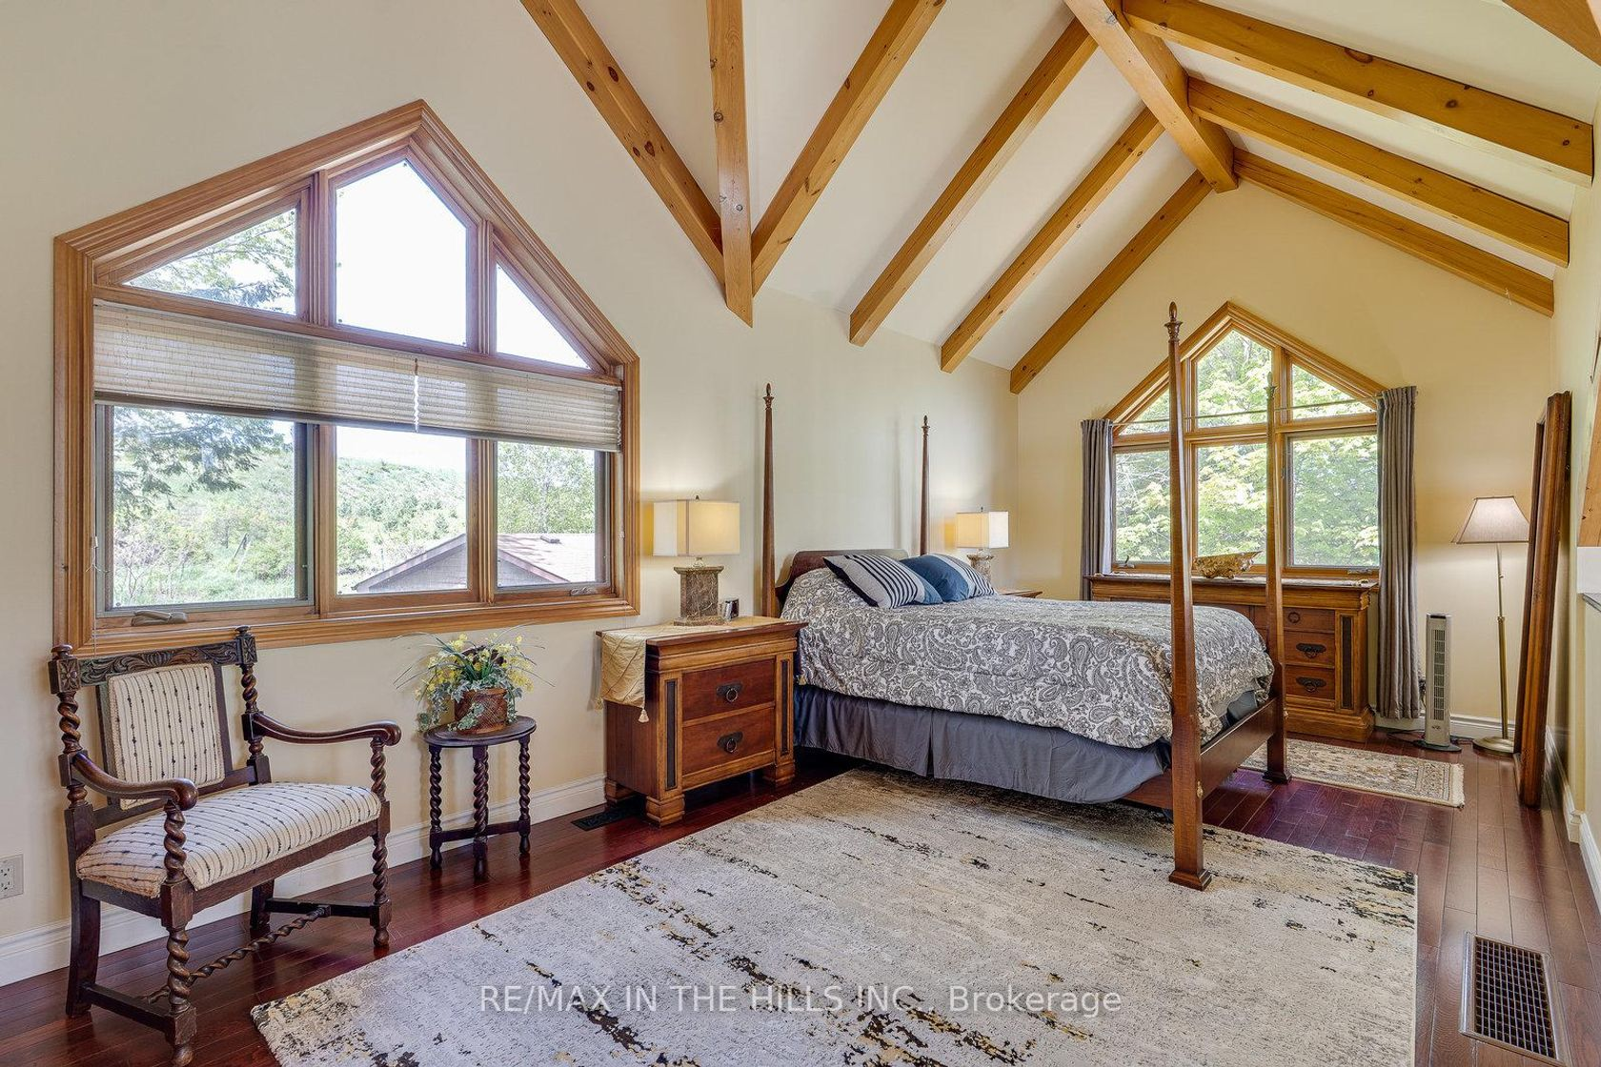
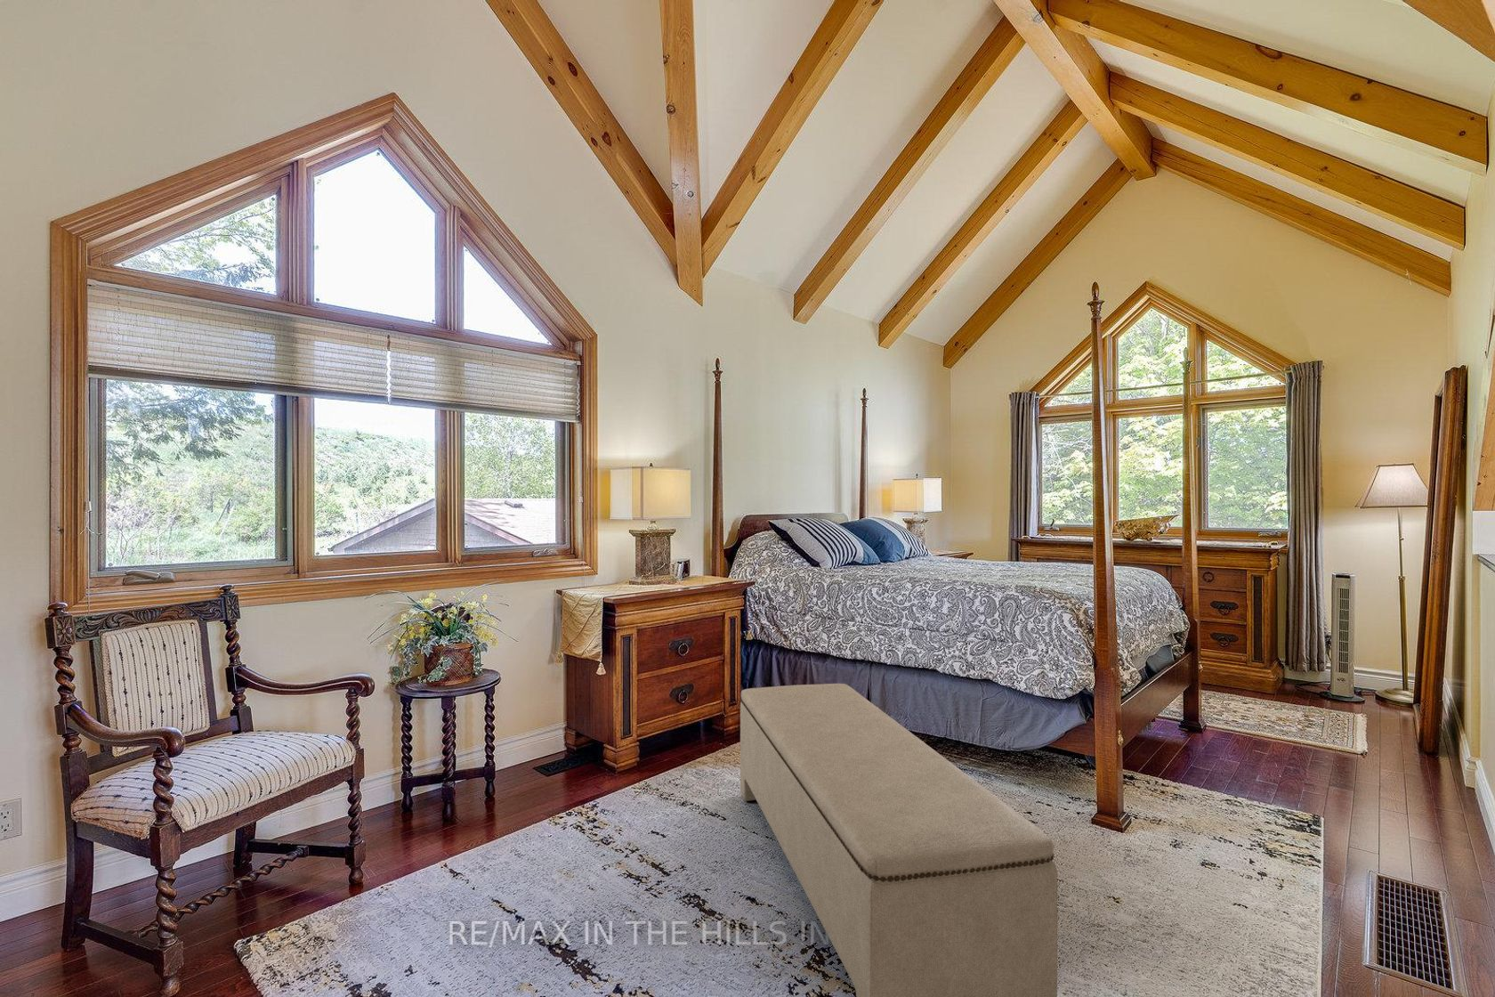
+ bench (853, 808)
